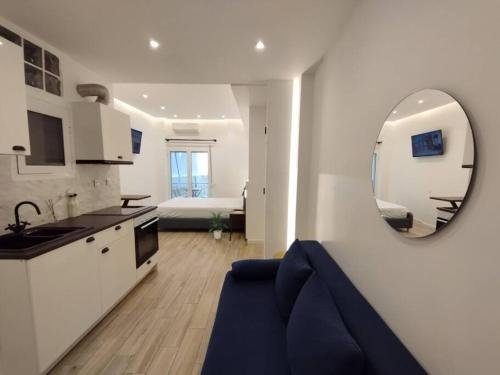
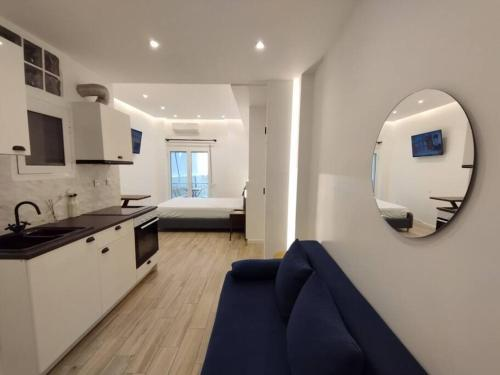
- indoor plant (216, 224)
